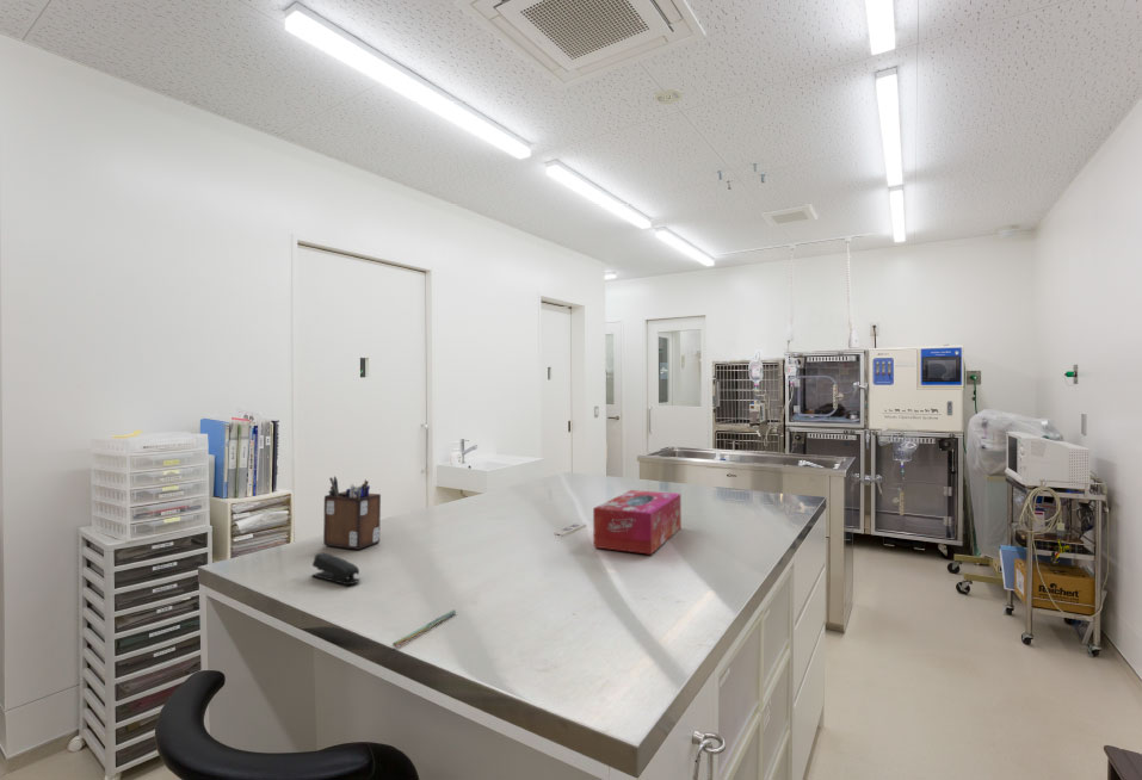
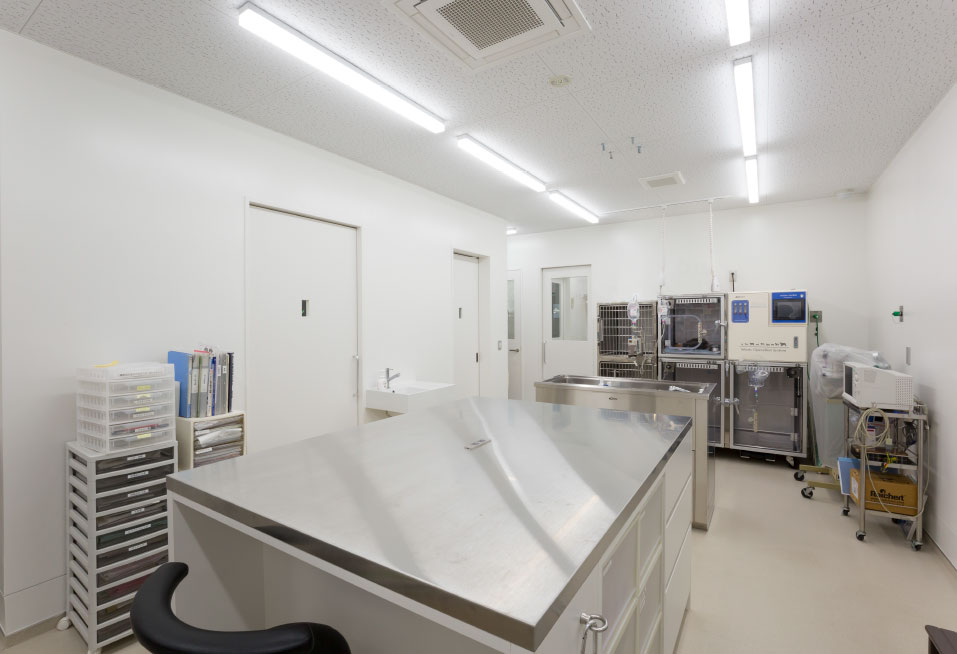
- tissue box (640, 518)
- desk organizer (352, 509)
- stapler (335, 568)
- pen (426, 626)
